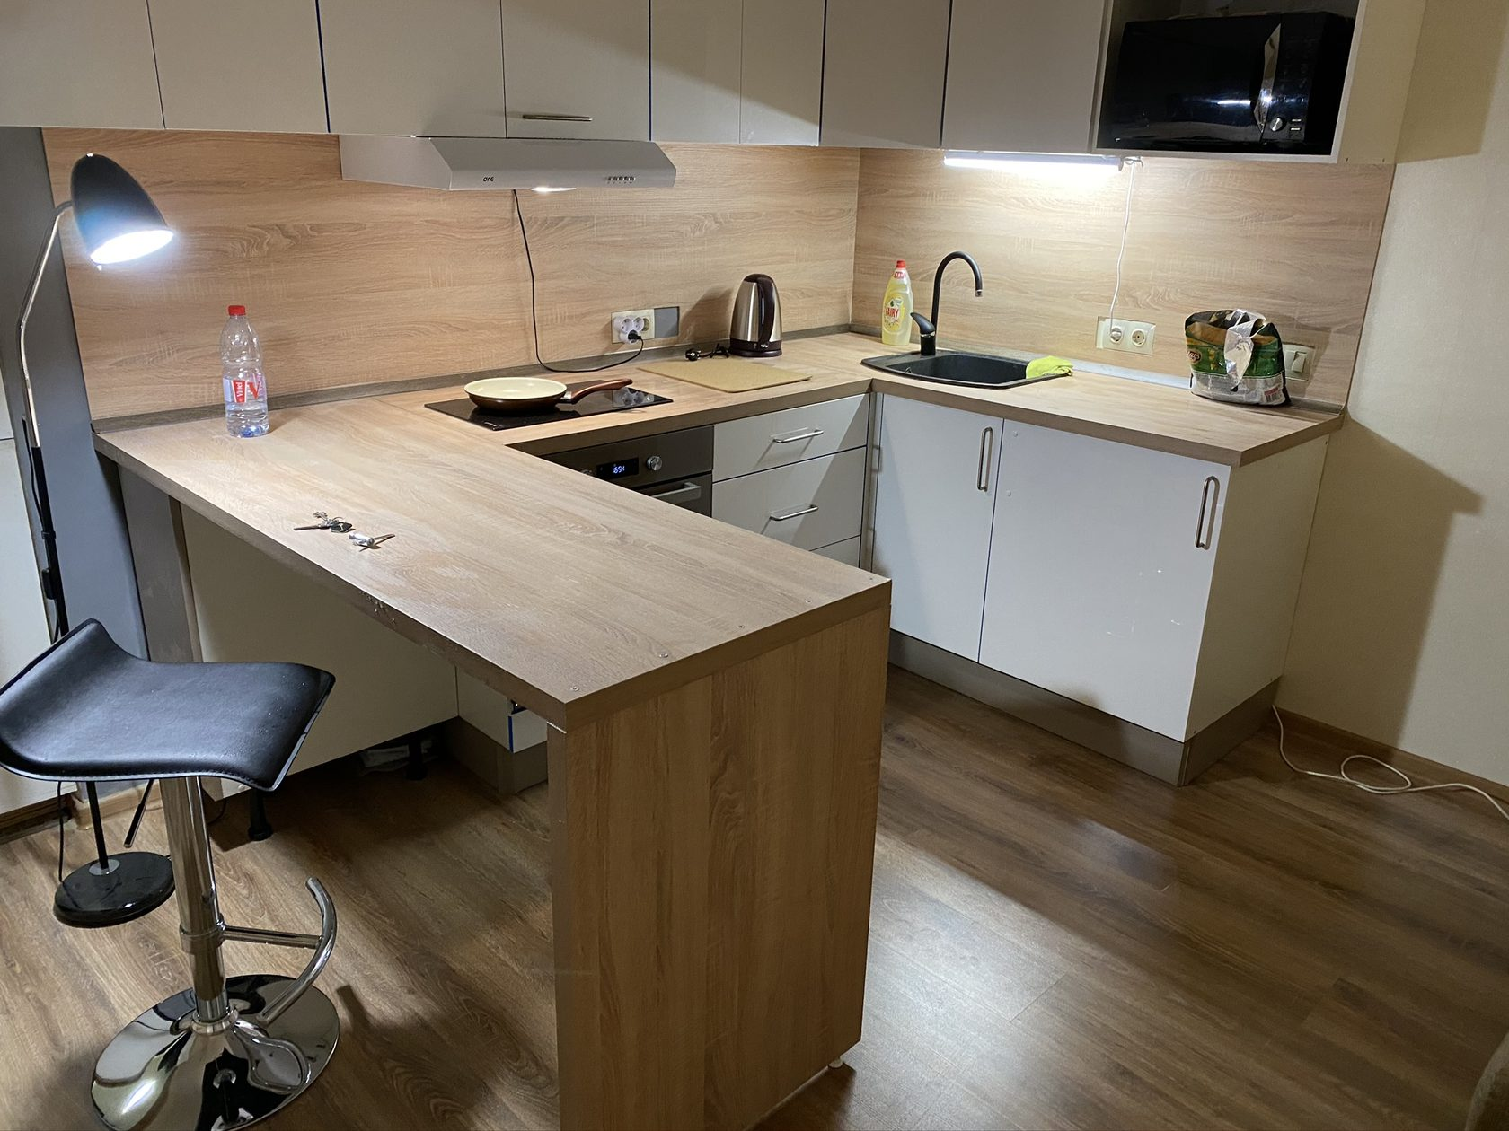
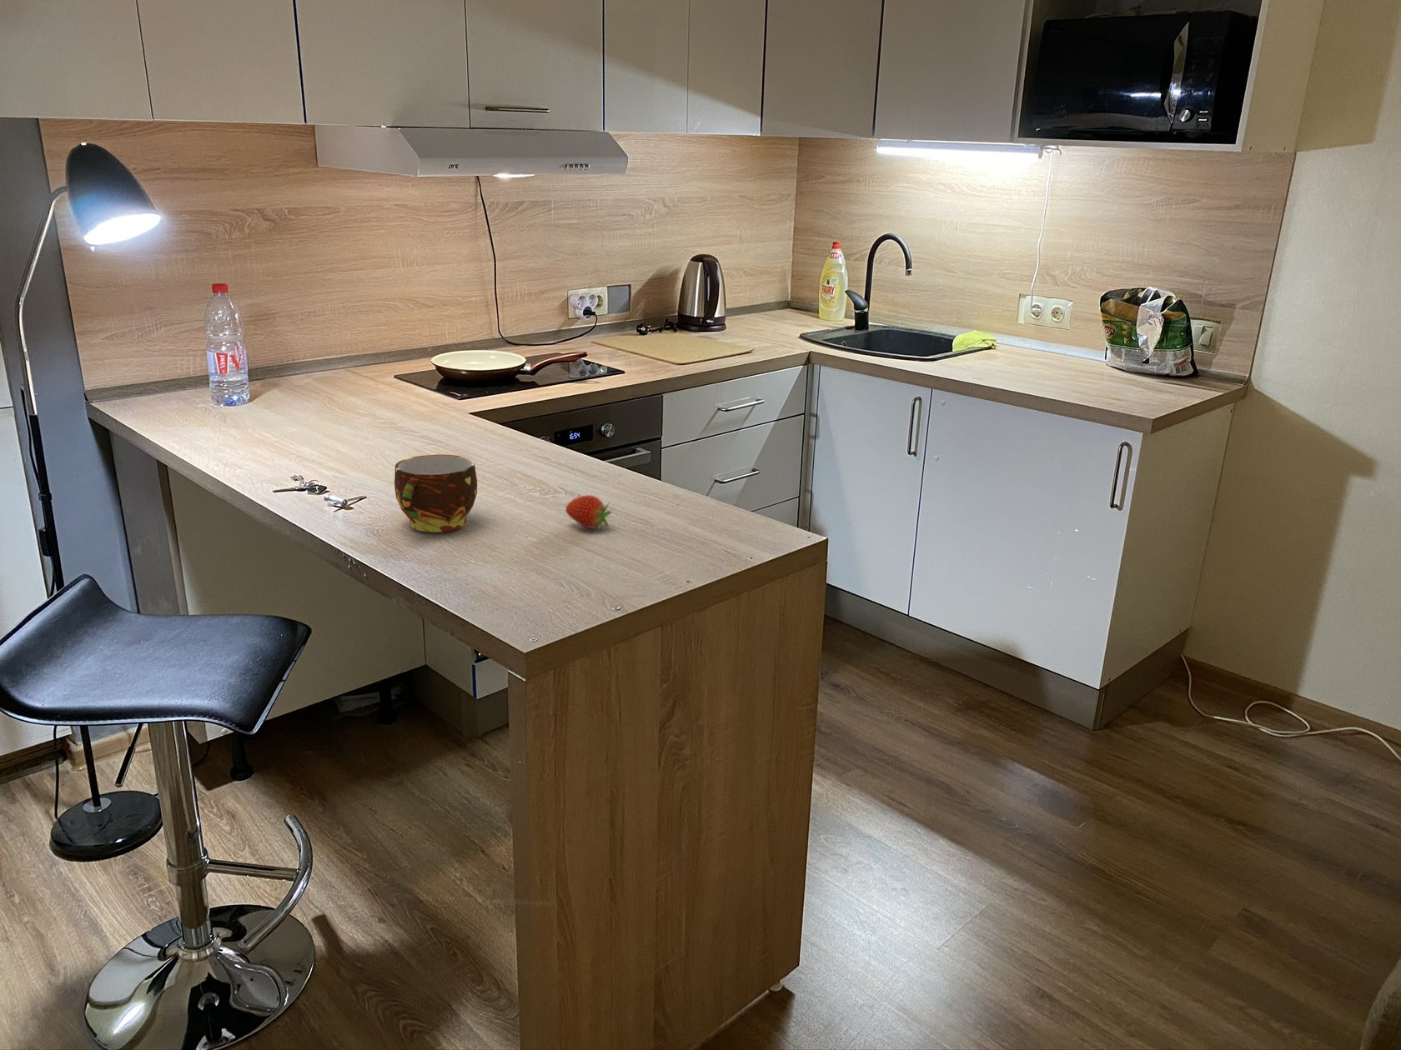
+ fruit (589, 511)
+ cup (436, 496)
